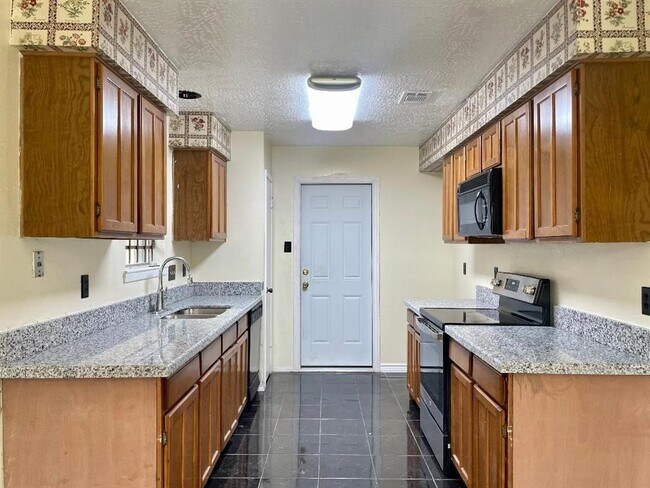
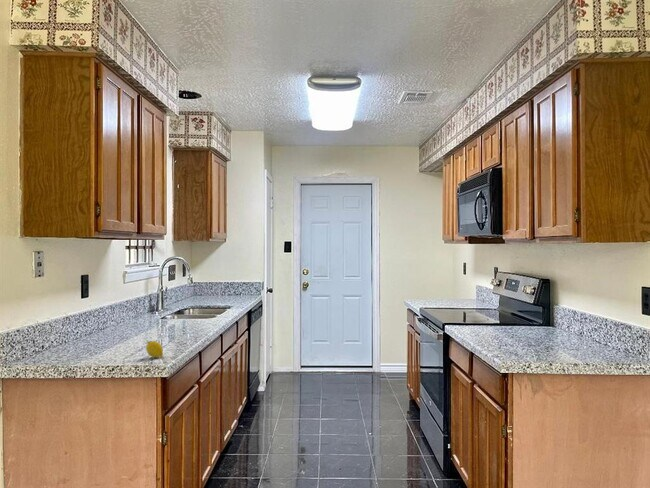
+ fruit (154, 349)
